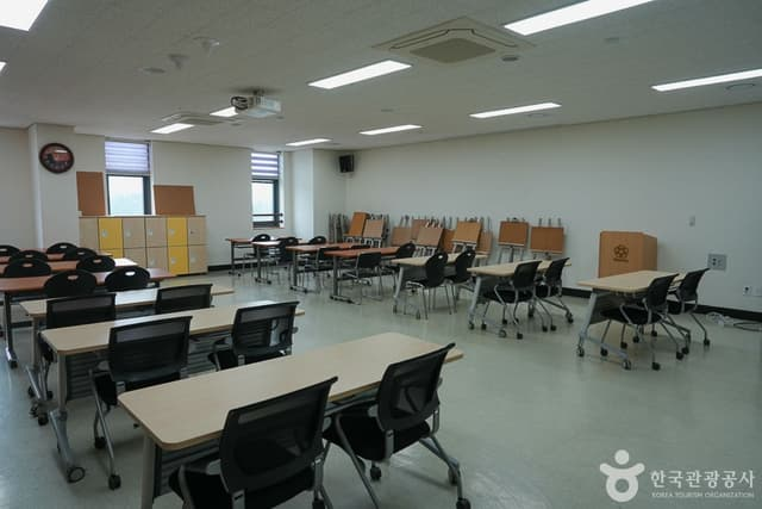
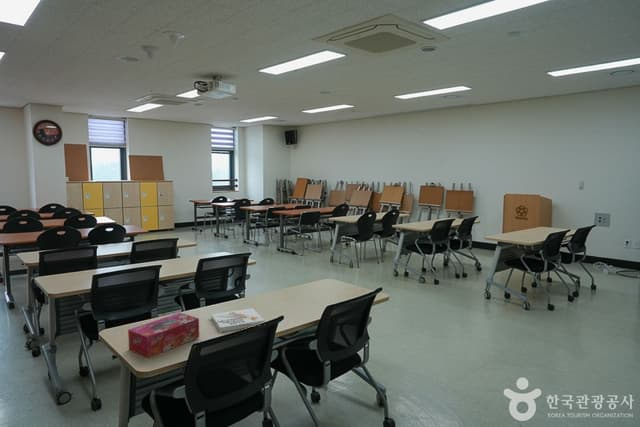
+ tissue box (165, 333)
+ book (237, 319)
